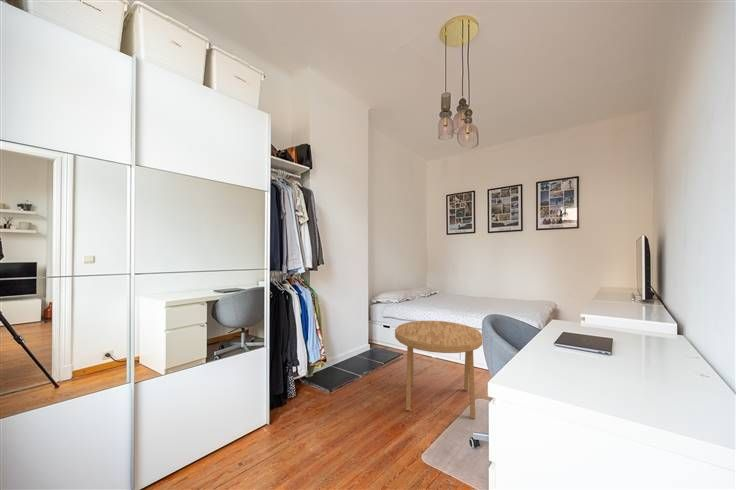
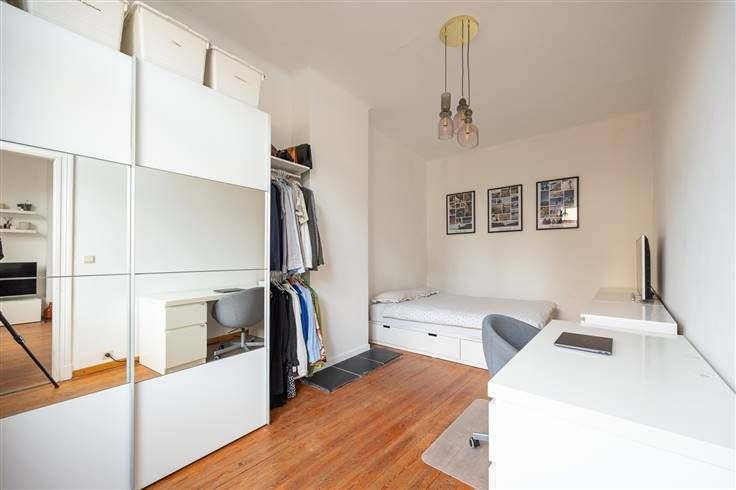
- side table (437, 352)
